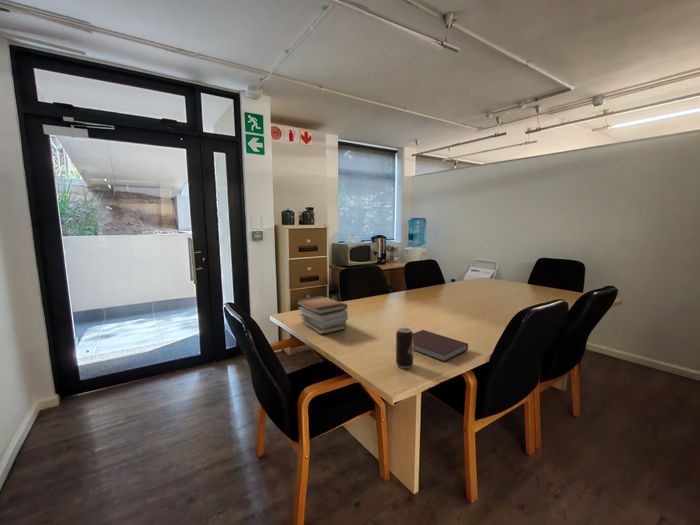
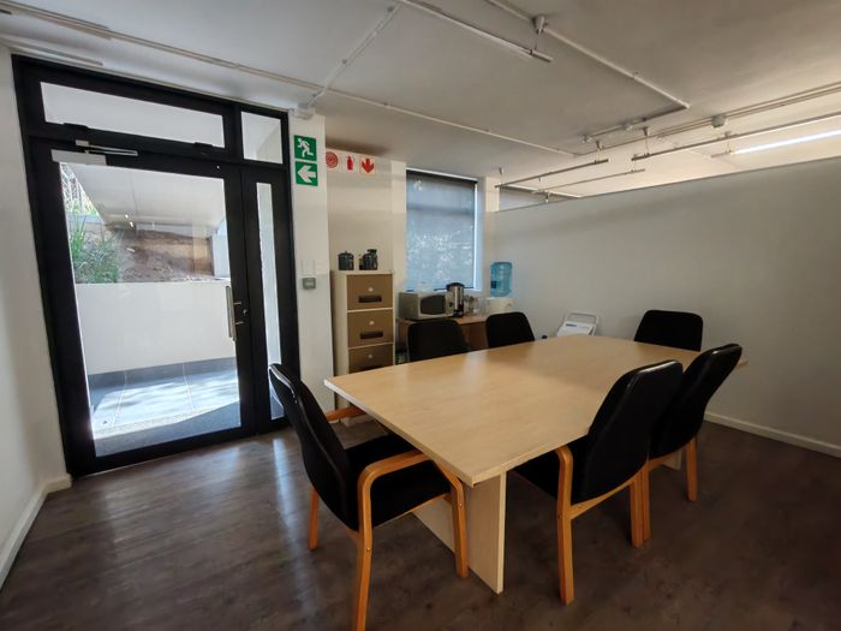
- book stack (322, 313)
- notebook (432, 344)
- beverage can (404, 347)
